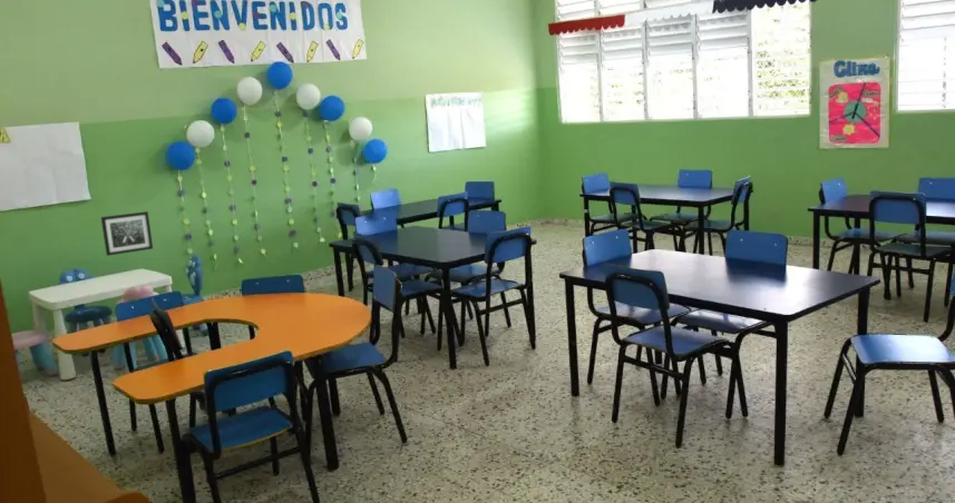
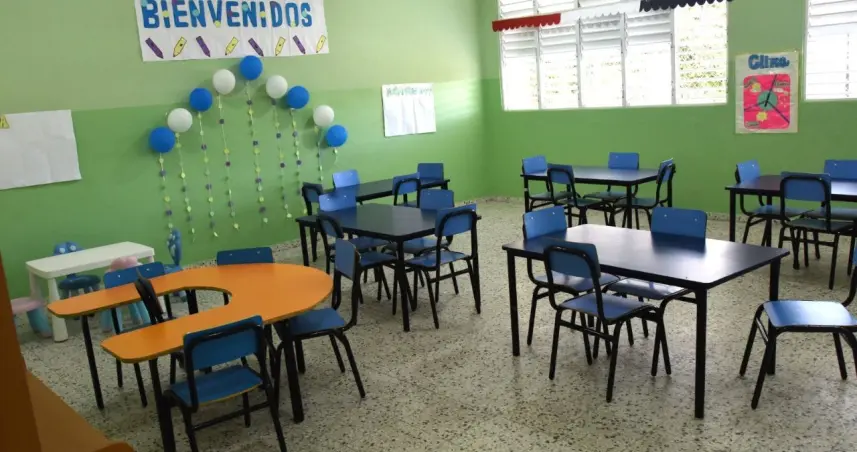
- wall art (127, 233)
